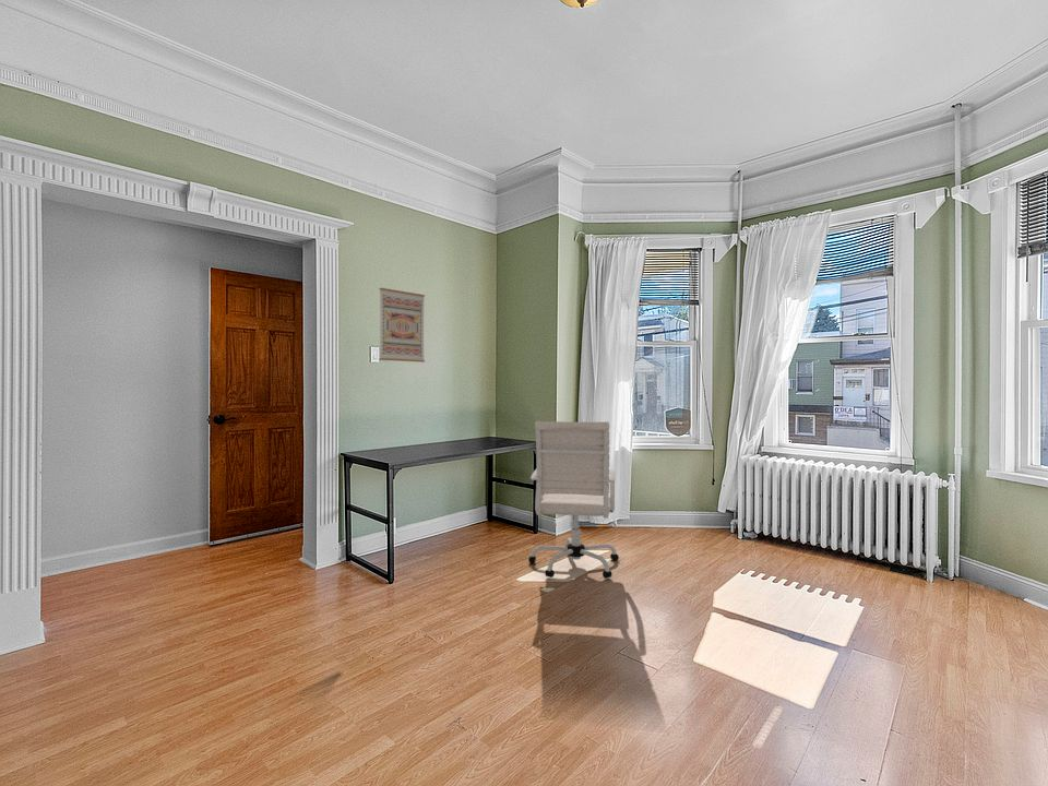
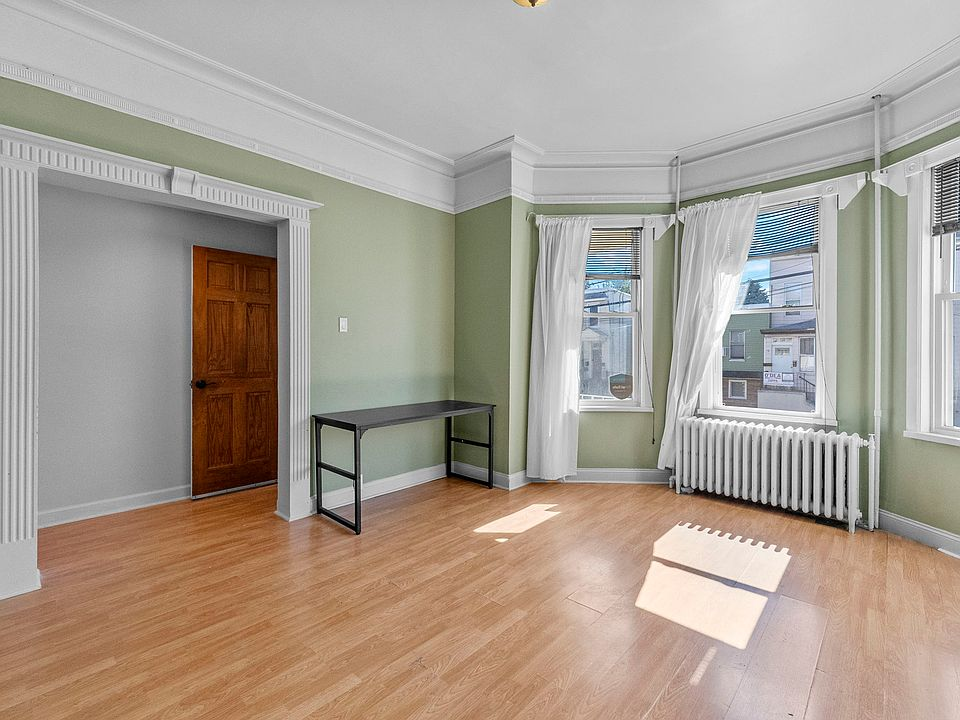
- office chair (573, 491)
- wall art (402, 325)
